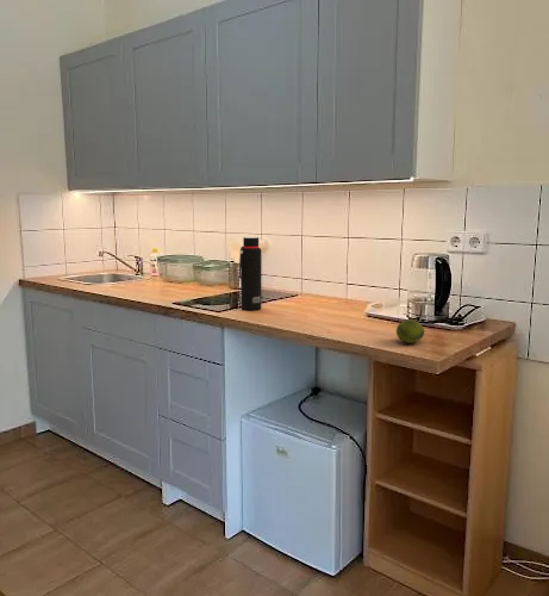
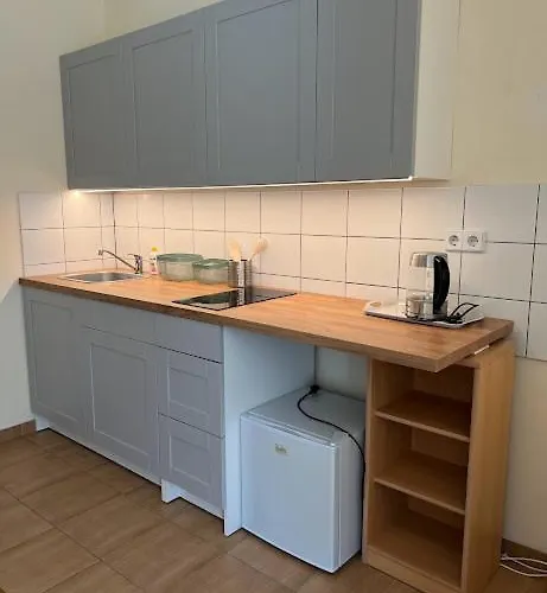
- water bottle (249, 273)
- fruit (408, 331)
